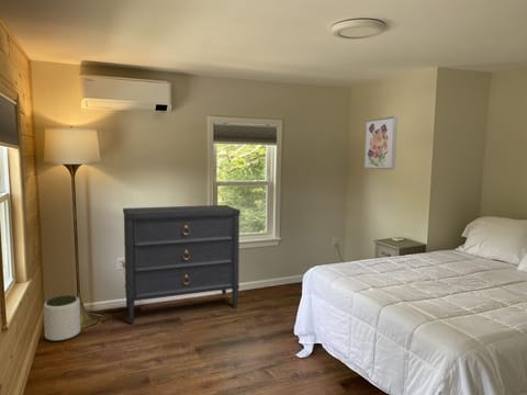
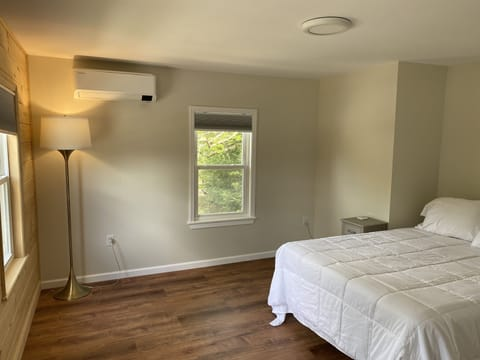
- plant pot (61, 317)
- dresser (181, 258)
- wall art (380, 144)
